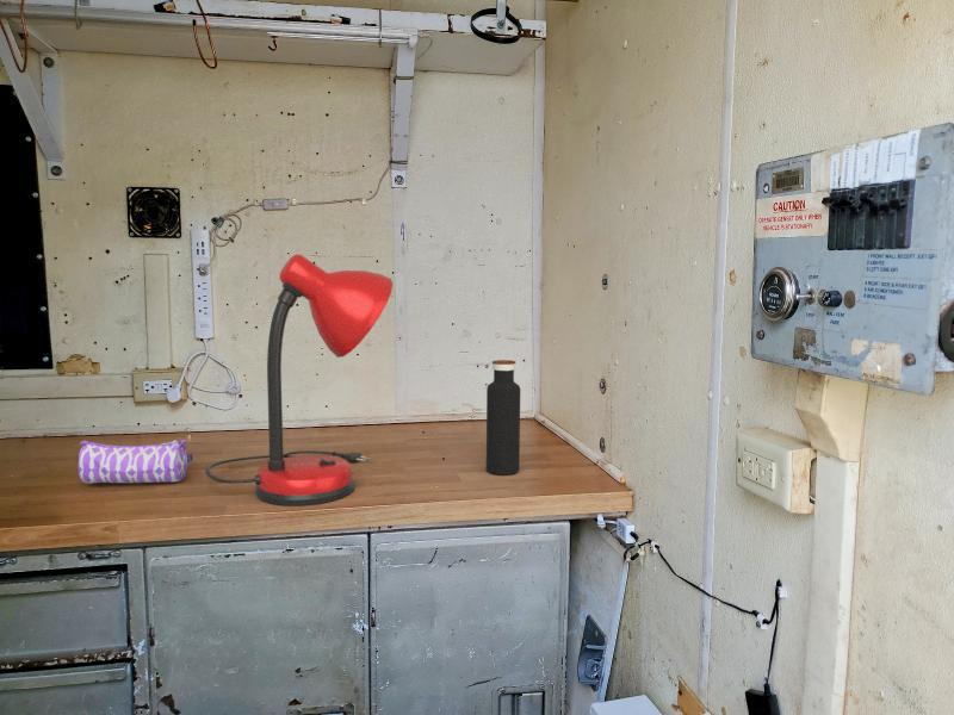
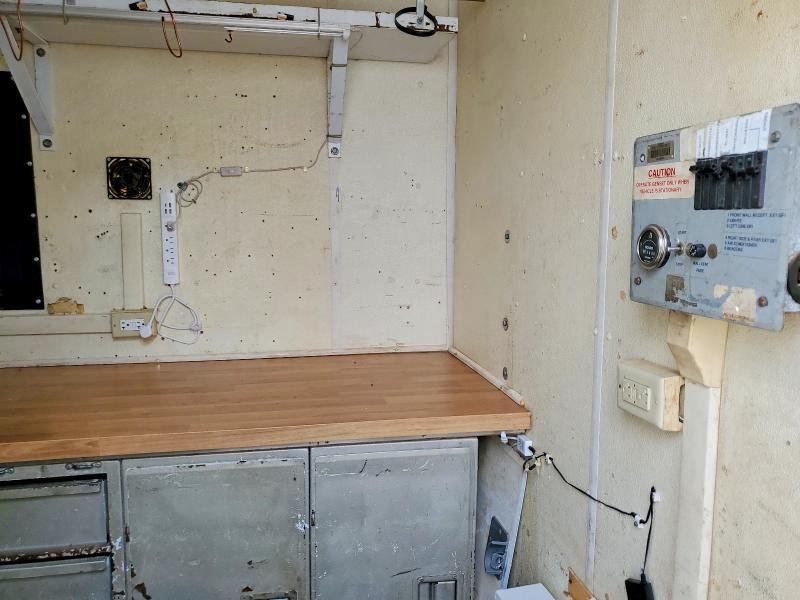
- desk lamp (280, 368)
- pencil case (135, 461)
- water bottle (503, 416)
